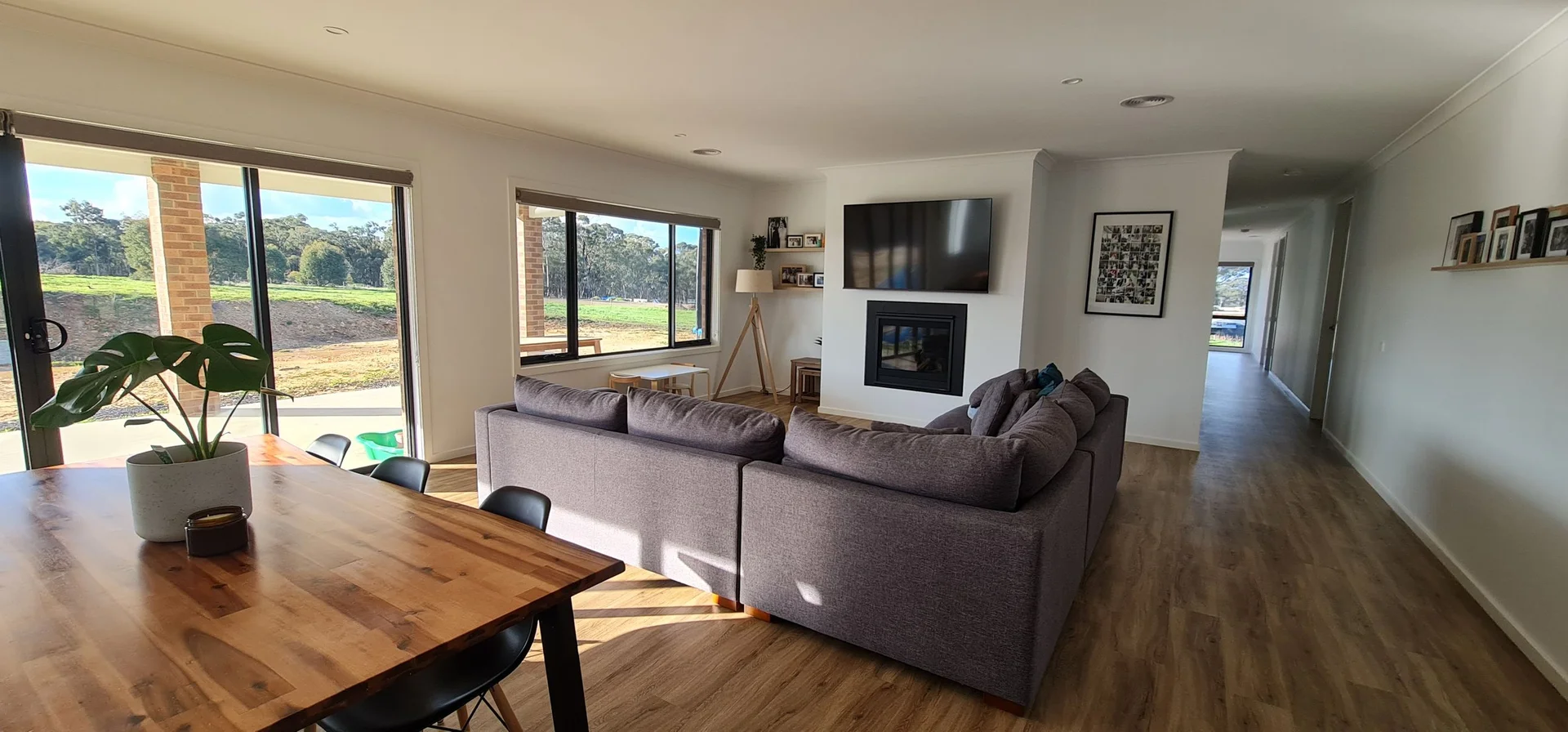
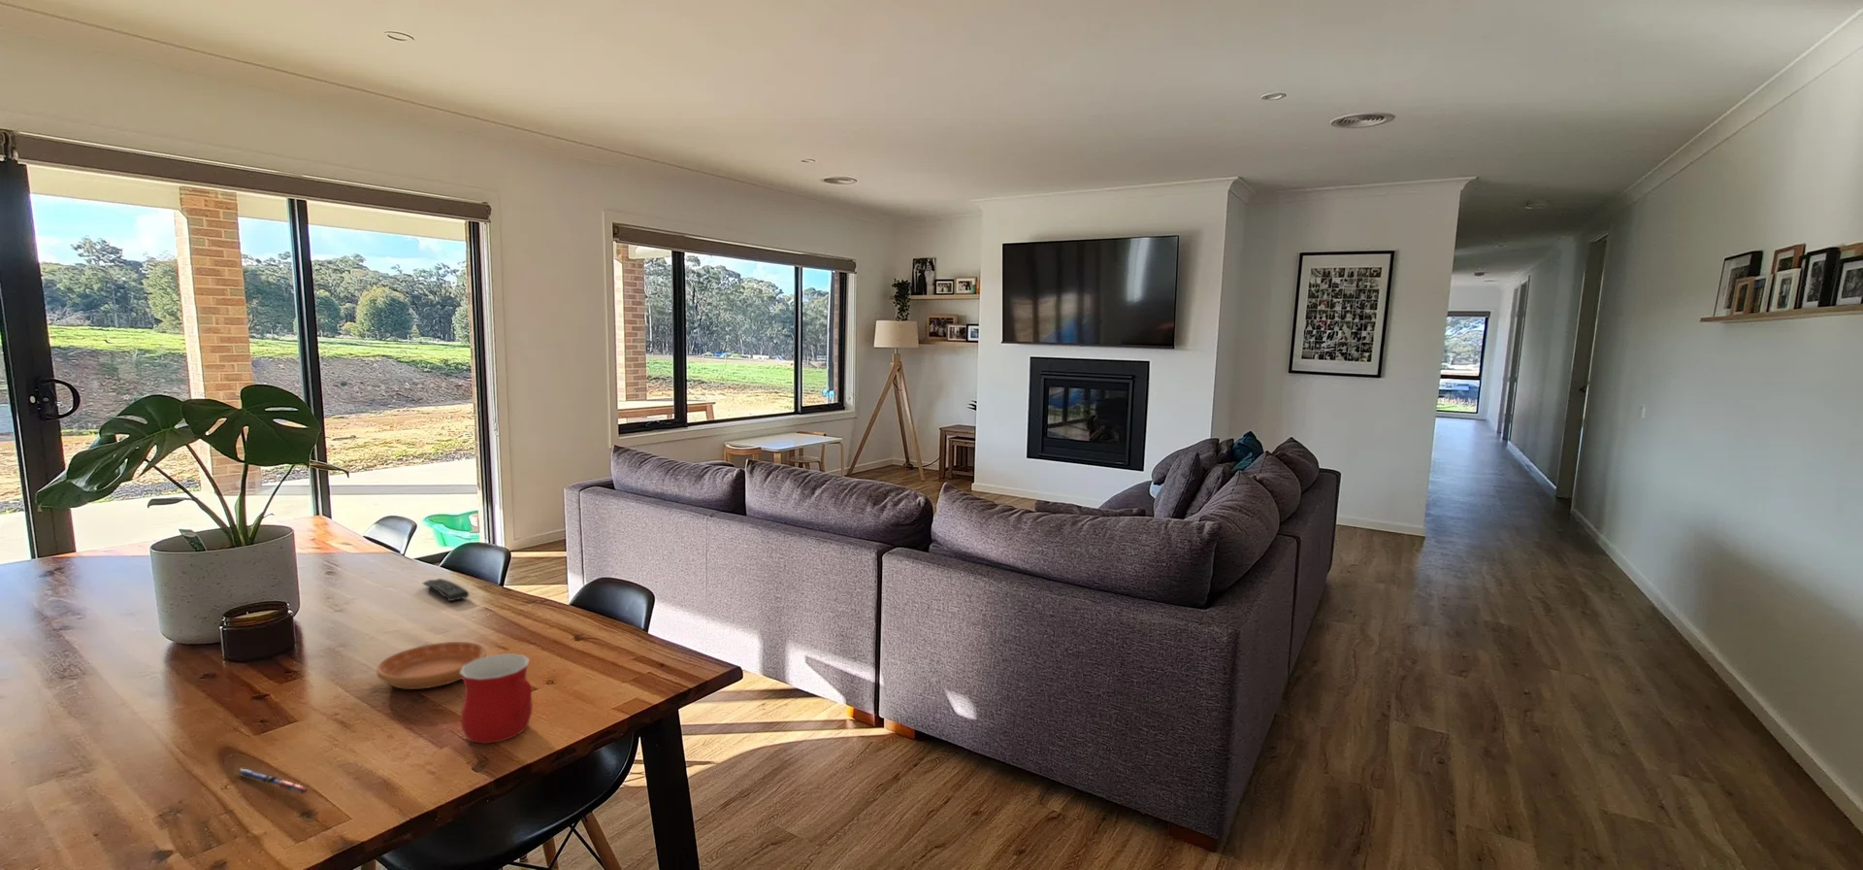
+ remote control (443, 587)
+ mug (503, 699)
+ pen (272, 778)
+ saucer (432, 666)
